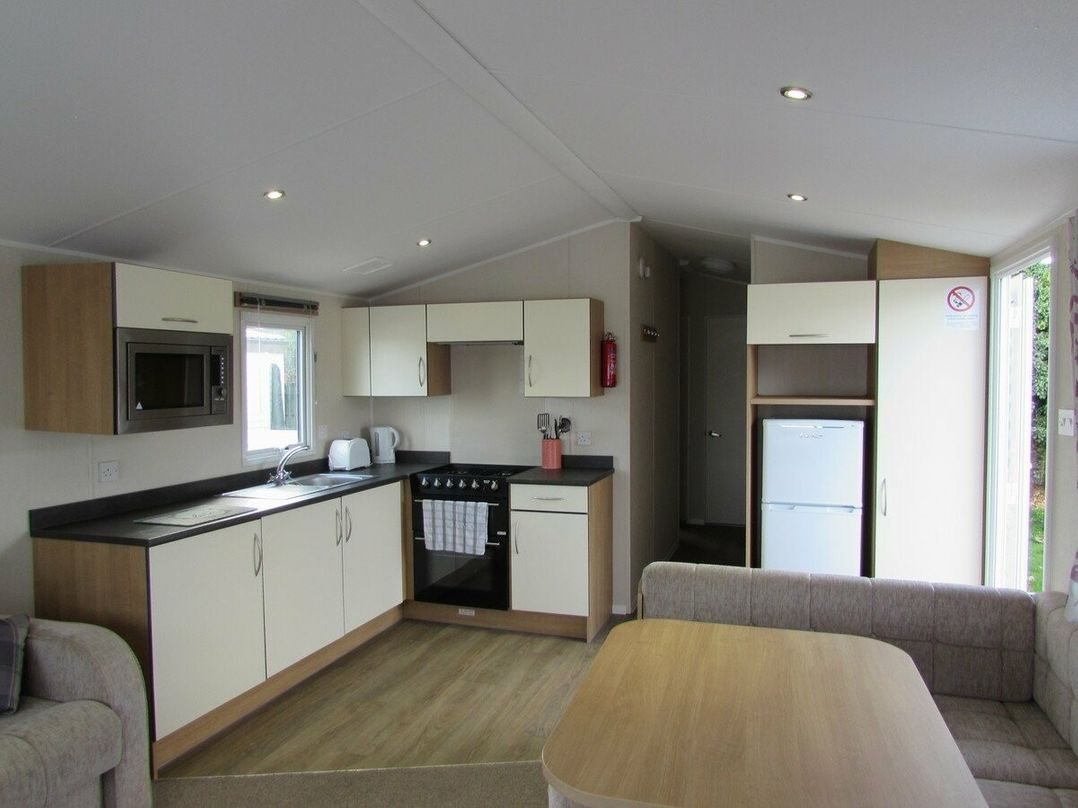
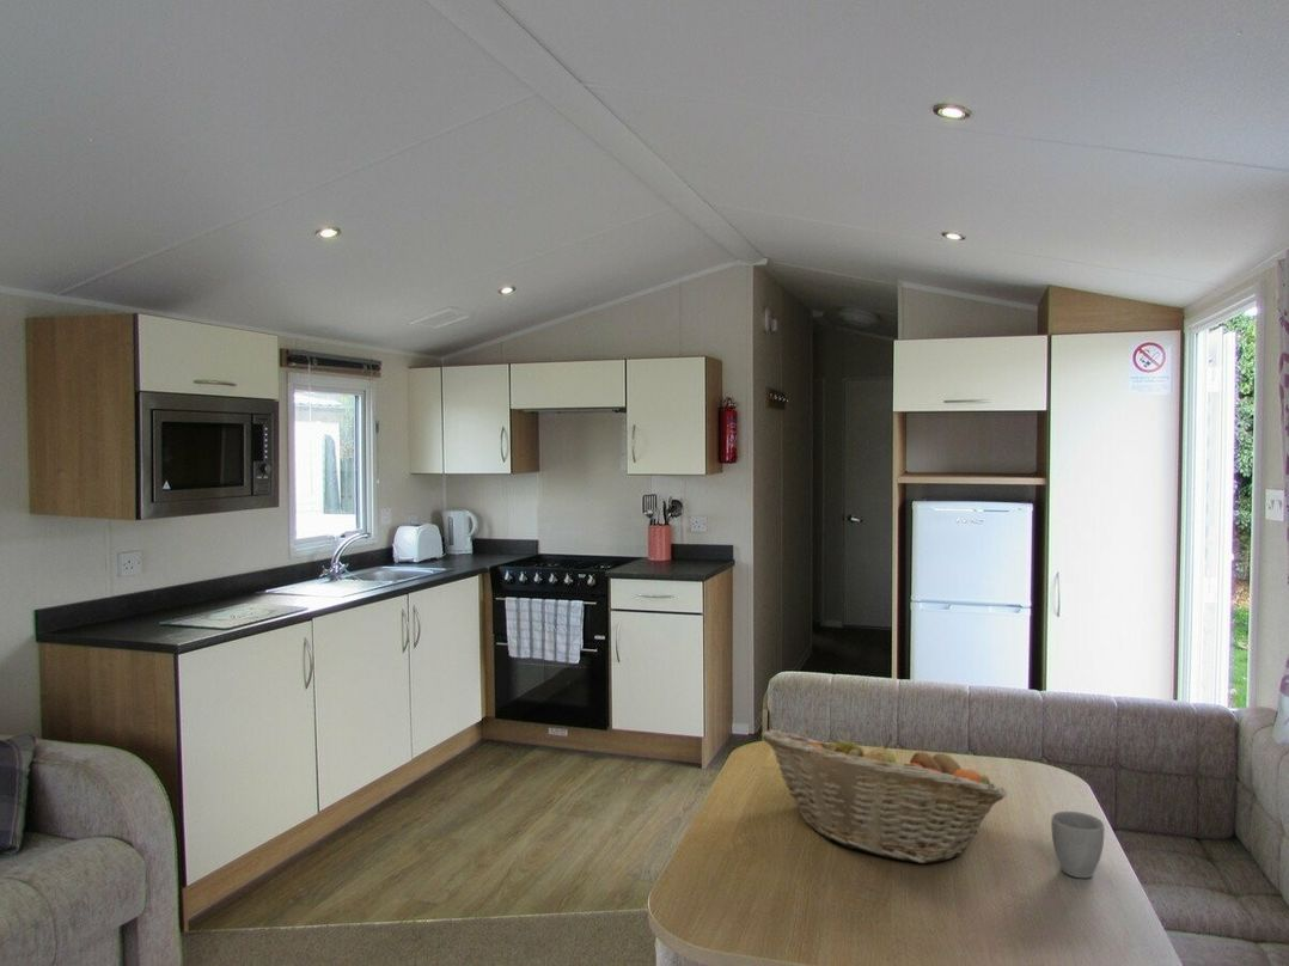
+ fruit basket (876, 779)
+ mug (1080, 843)
